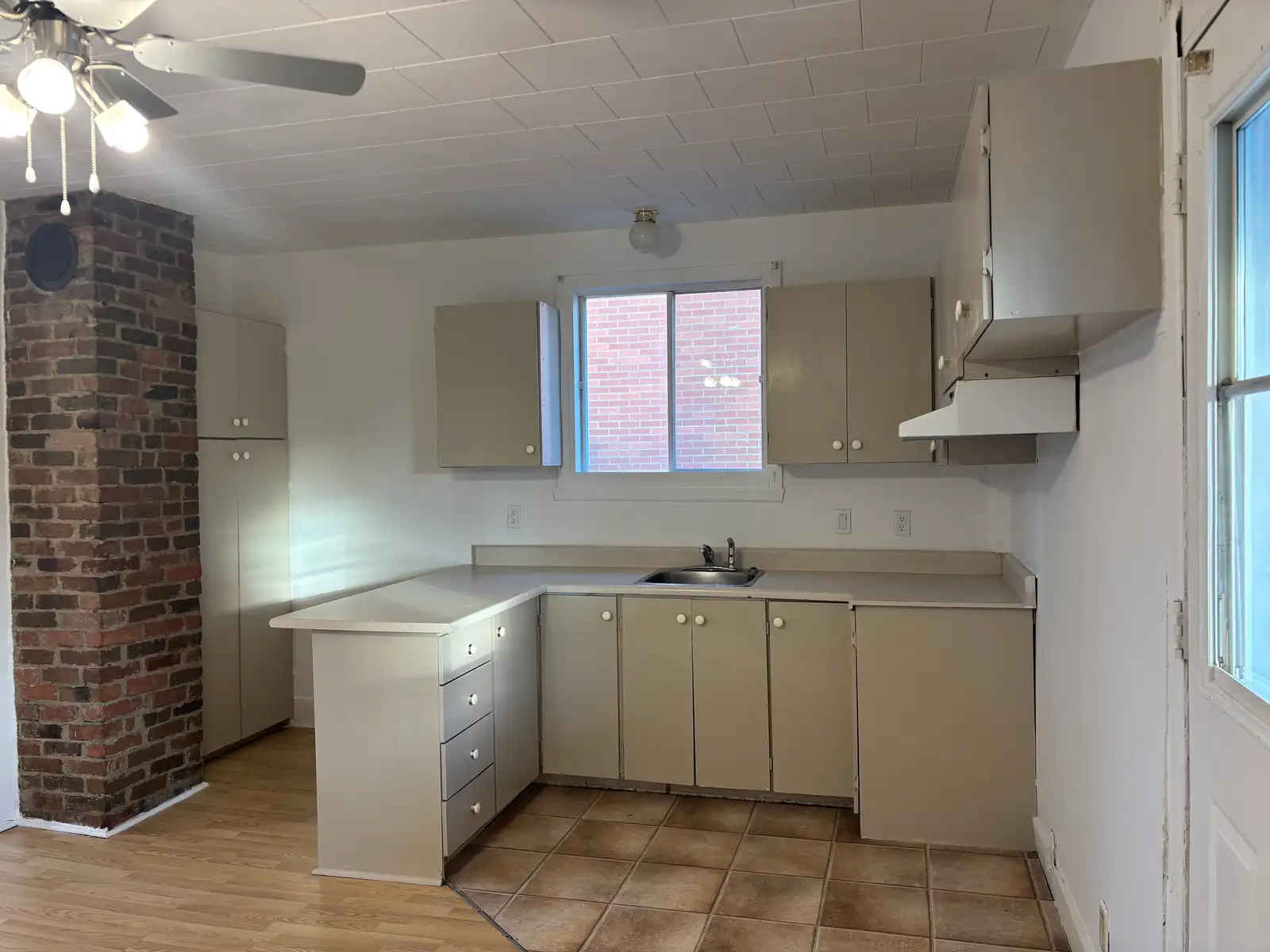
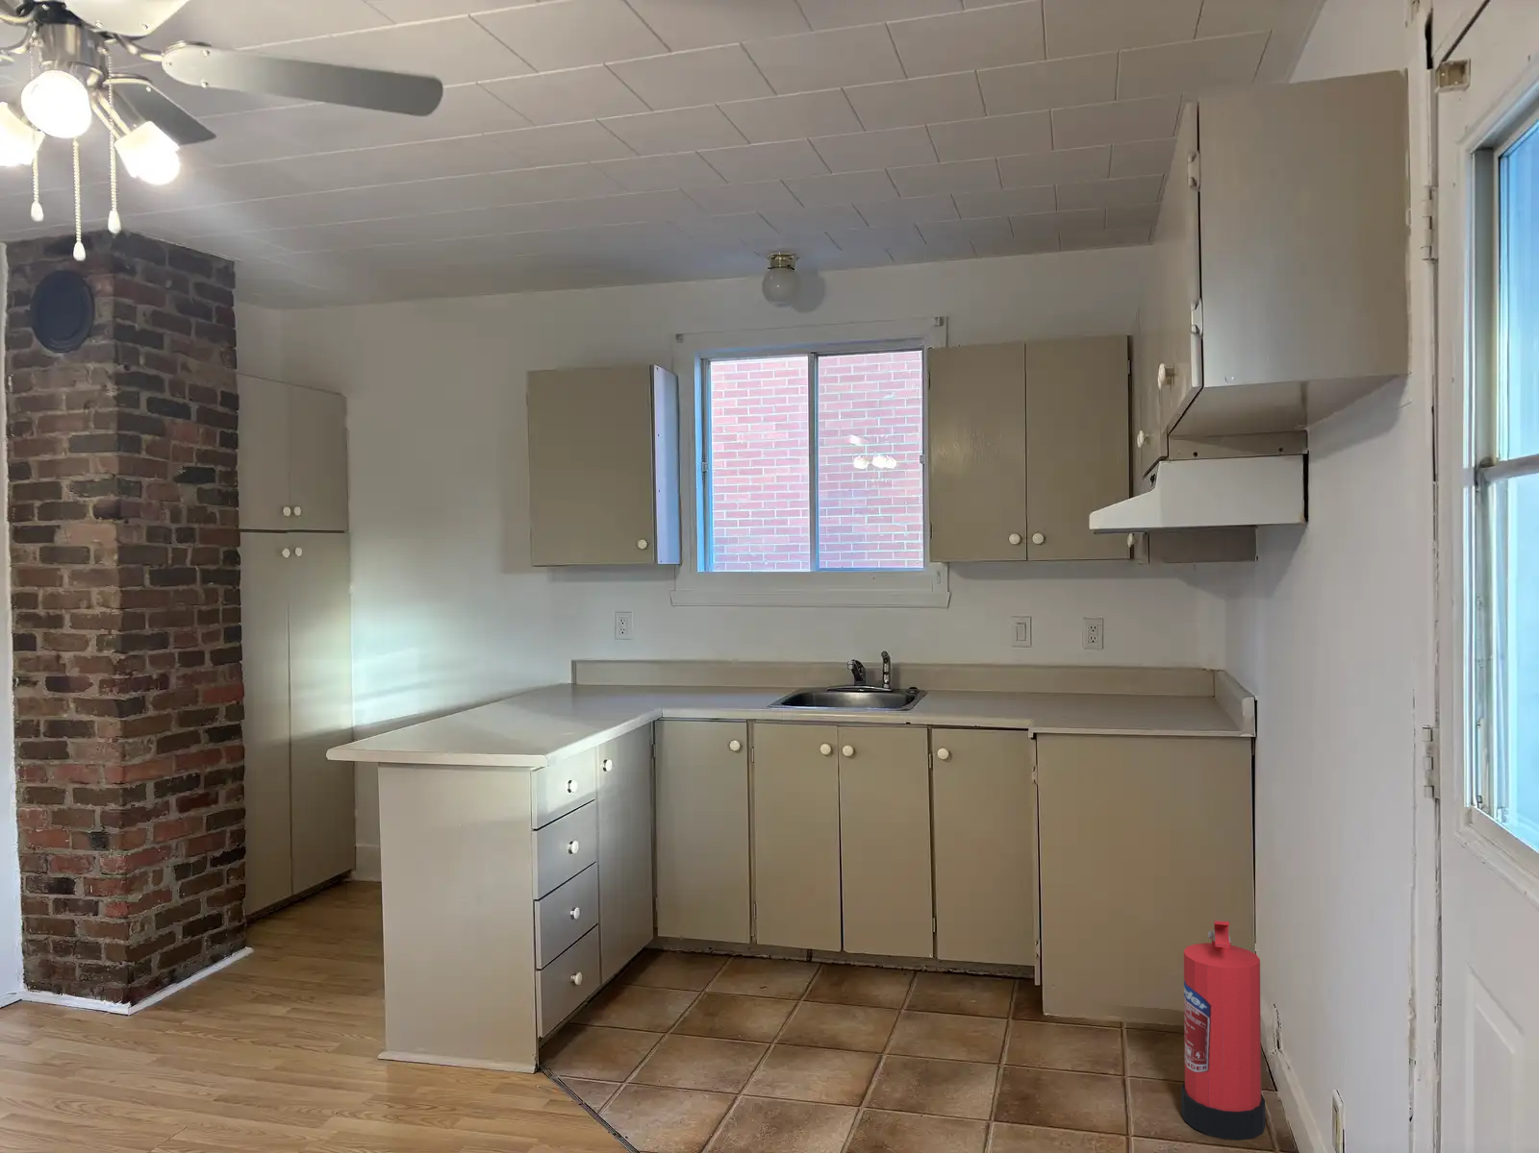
+ fire extinguisher (1220, 1006)
